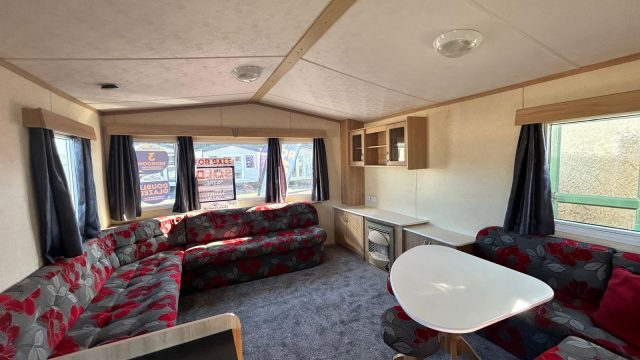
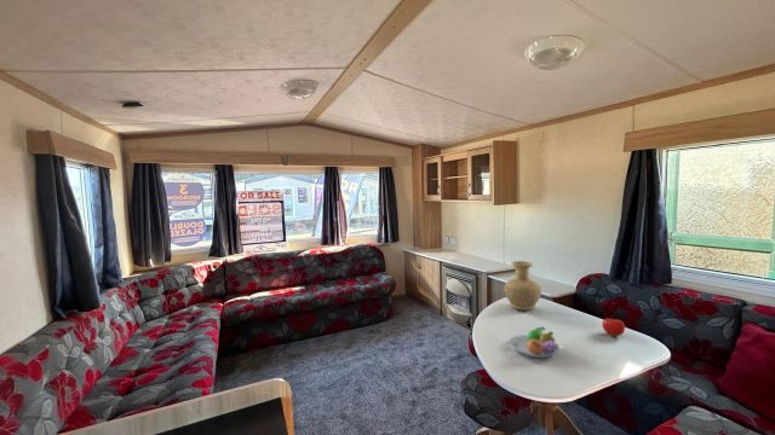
+ vase (522, 285)
+ fruit (613, 325)
+ fruit bowl (534, 340)
